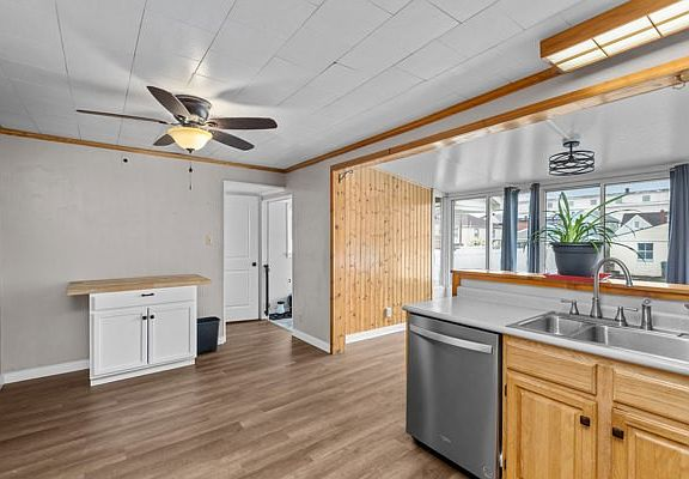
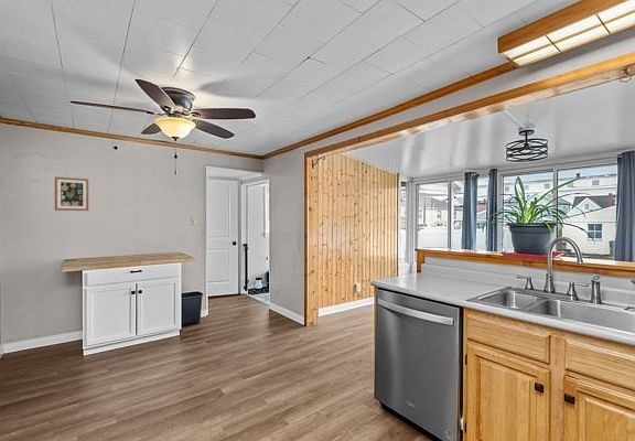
+ wall art (72, 194)
